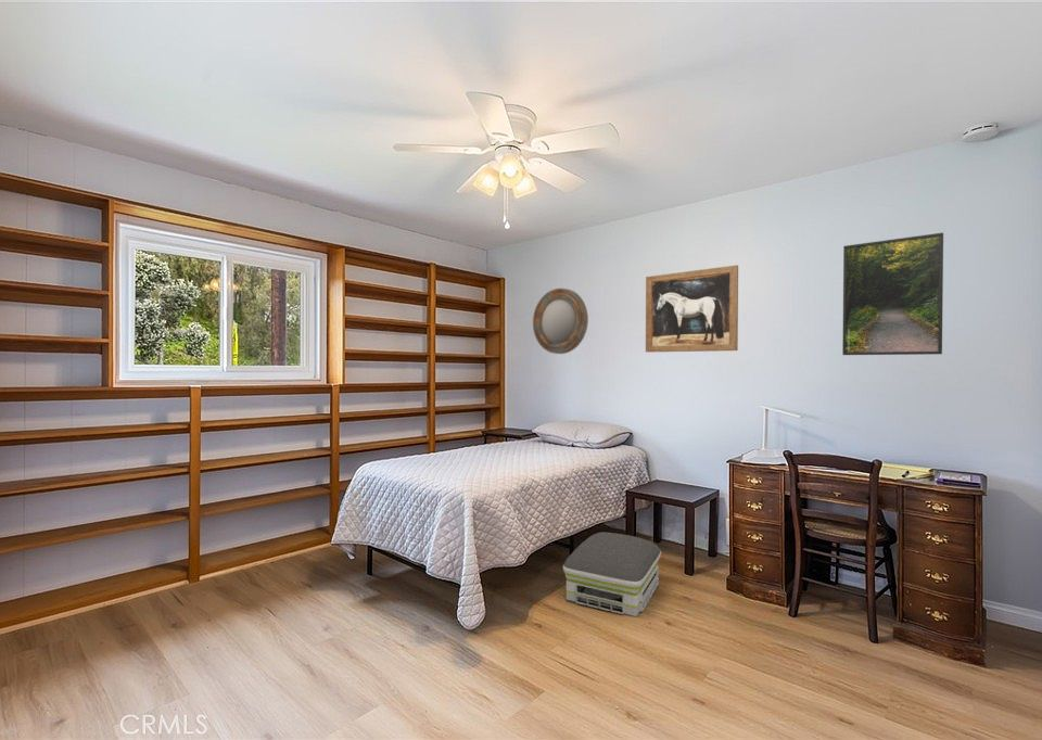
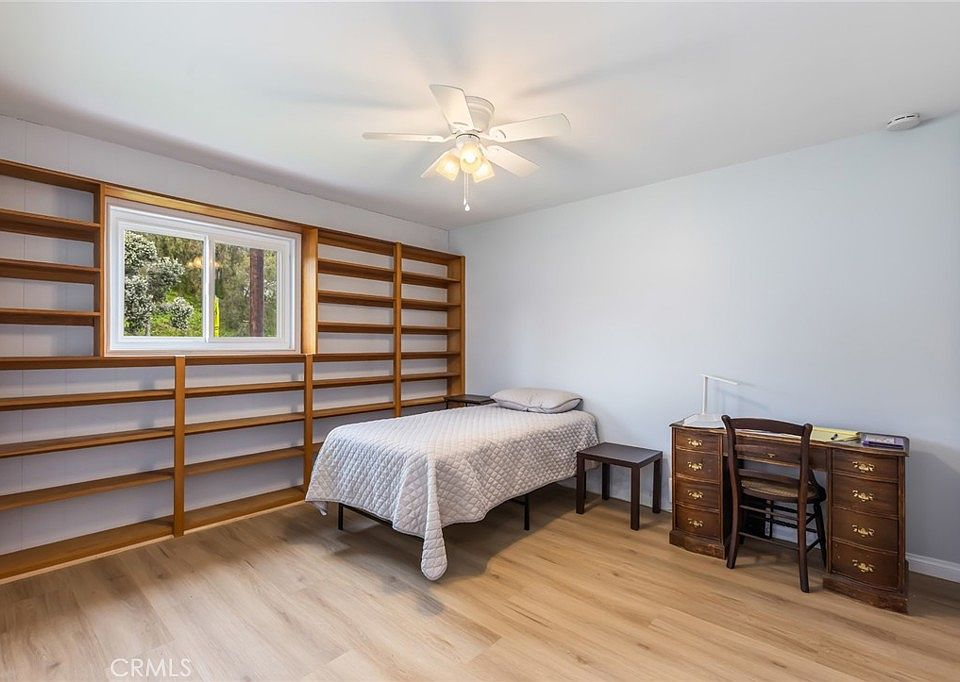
- air purifier (613, 565)
- home mirror (559, 321)
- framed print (890, 297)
- wall art (688, 311)
